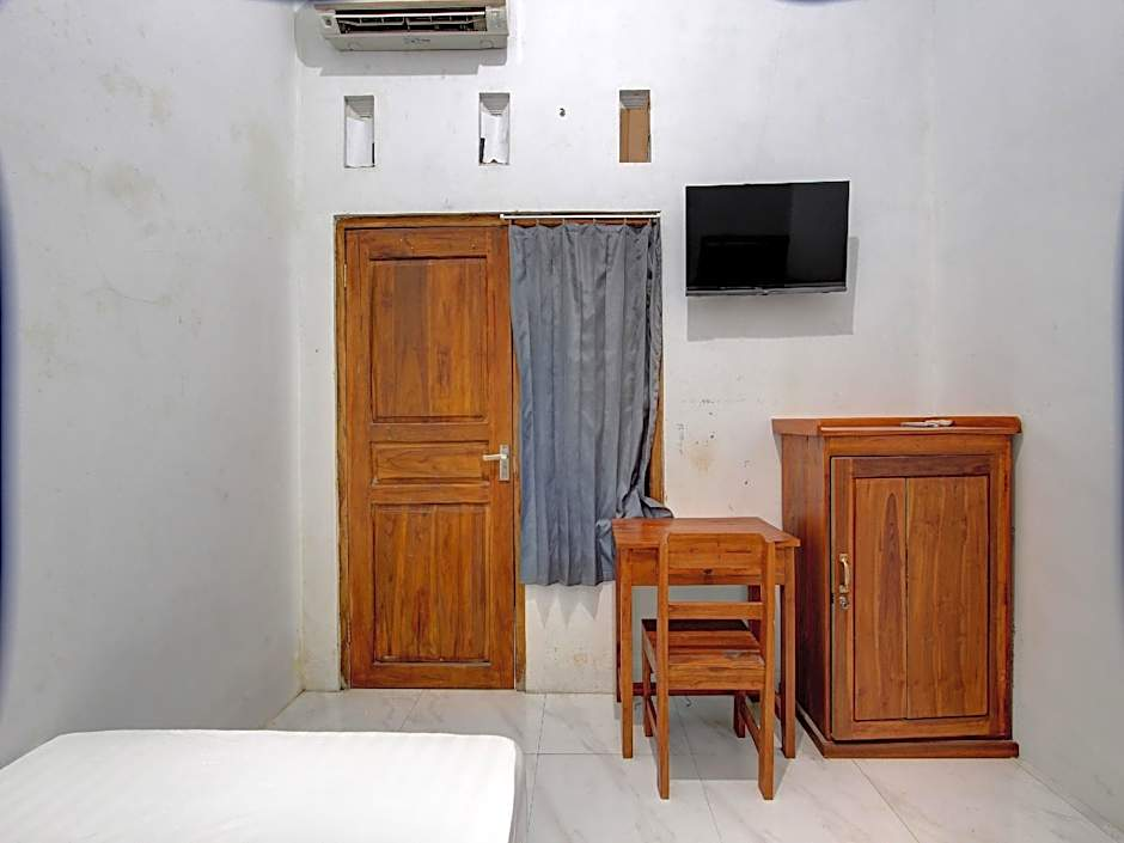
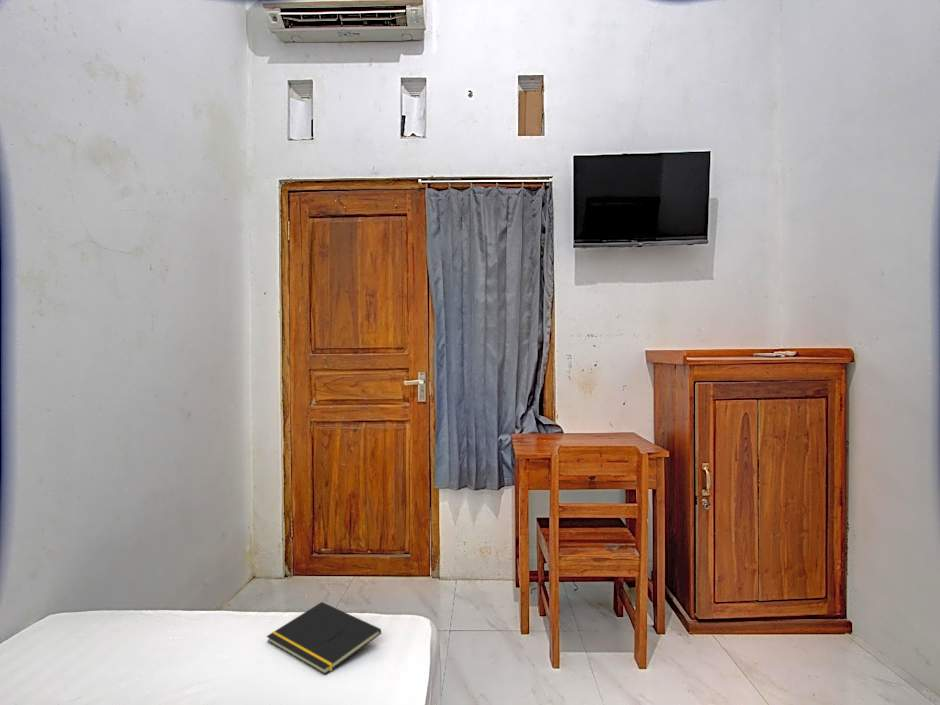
+ notepad (323, 635)
